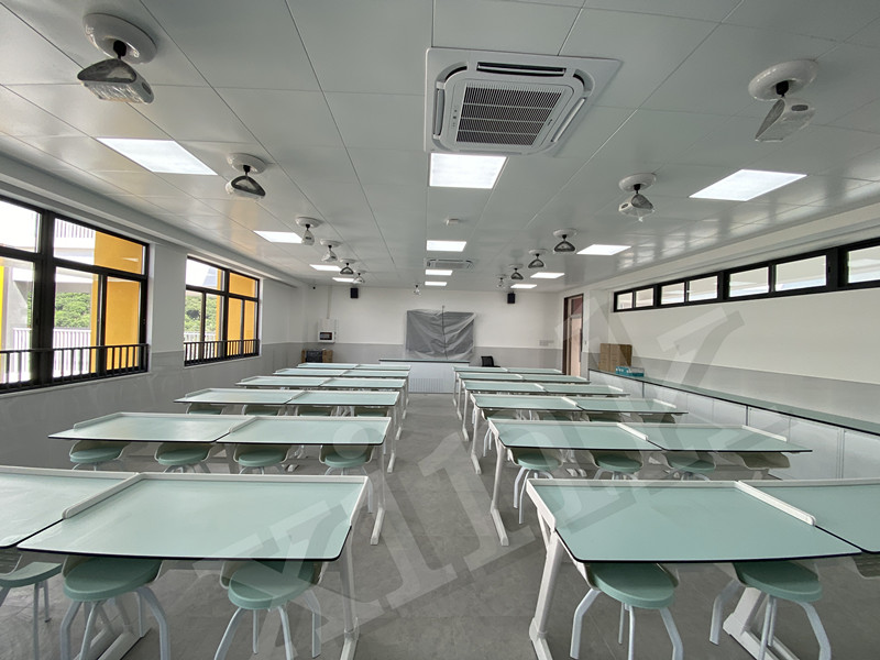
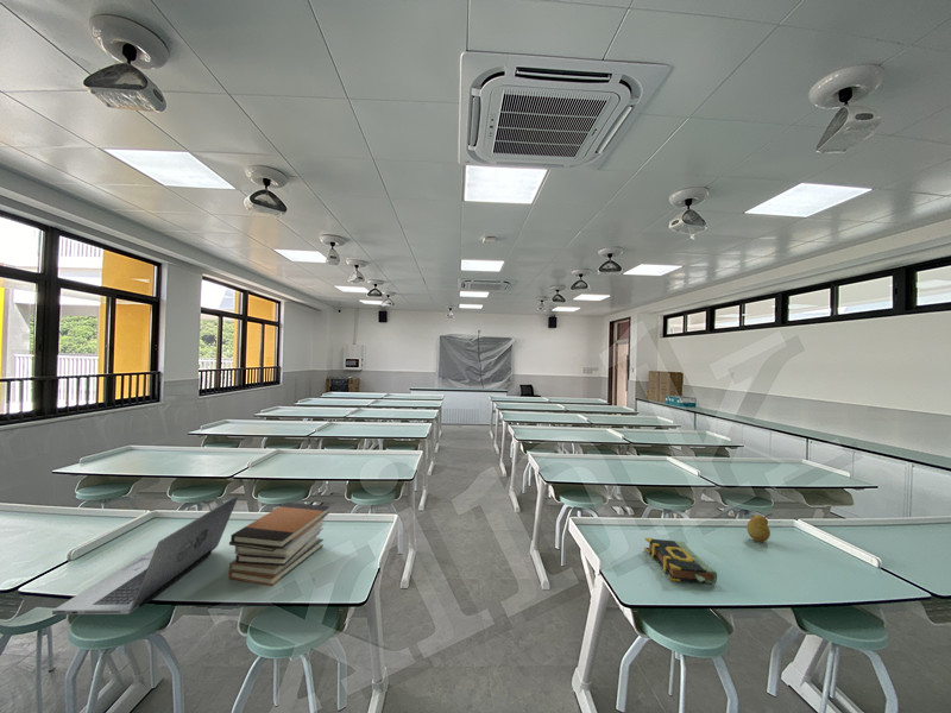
+ laptop (159, 545)
+ book stack (283, 540)
+ fruit (758, 525)
+ book (680, 561)
